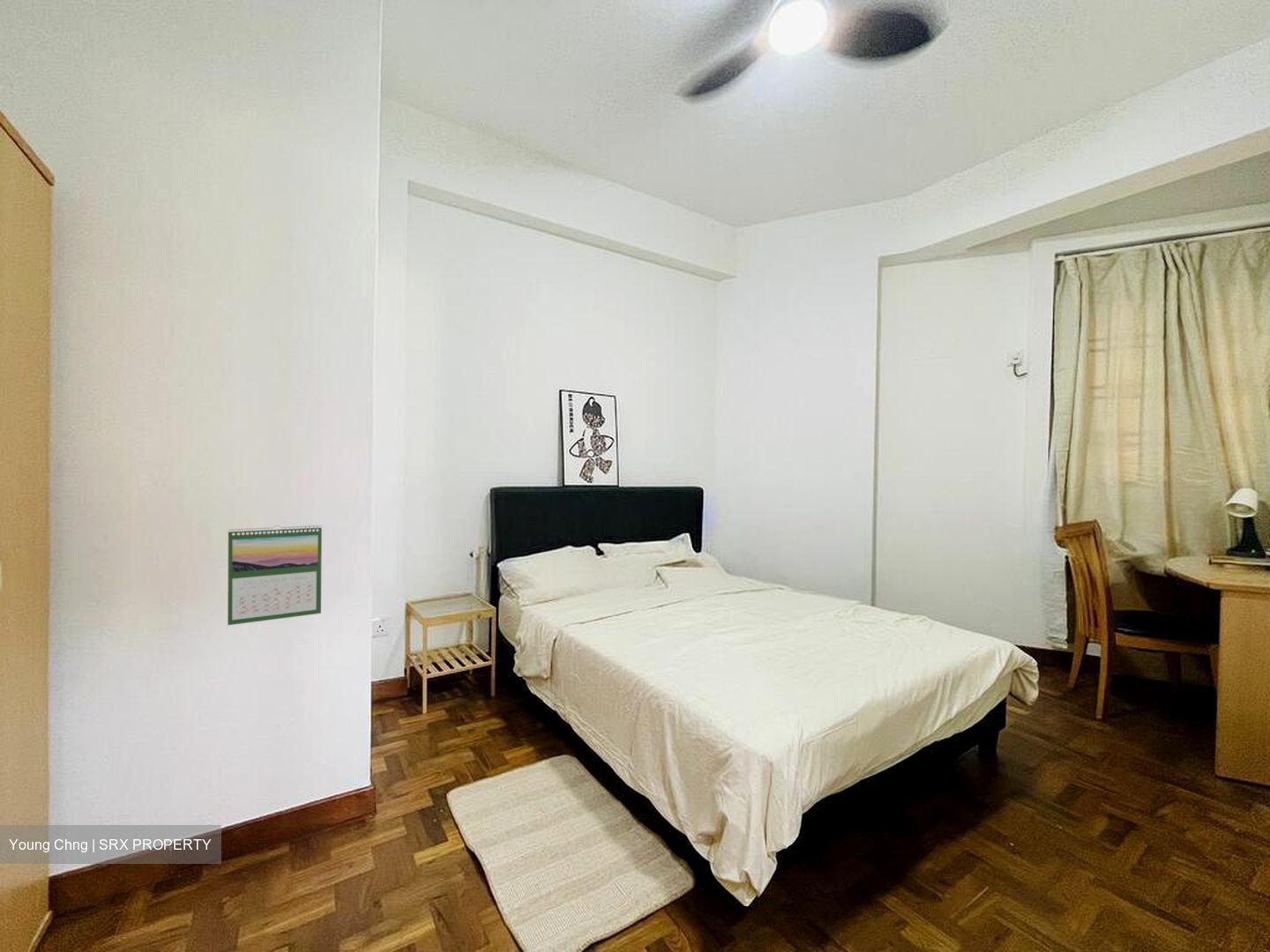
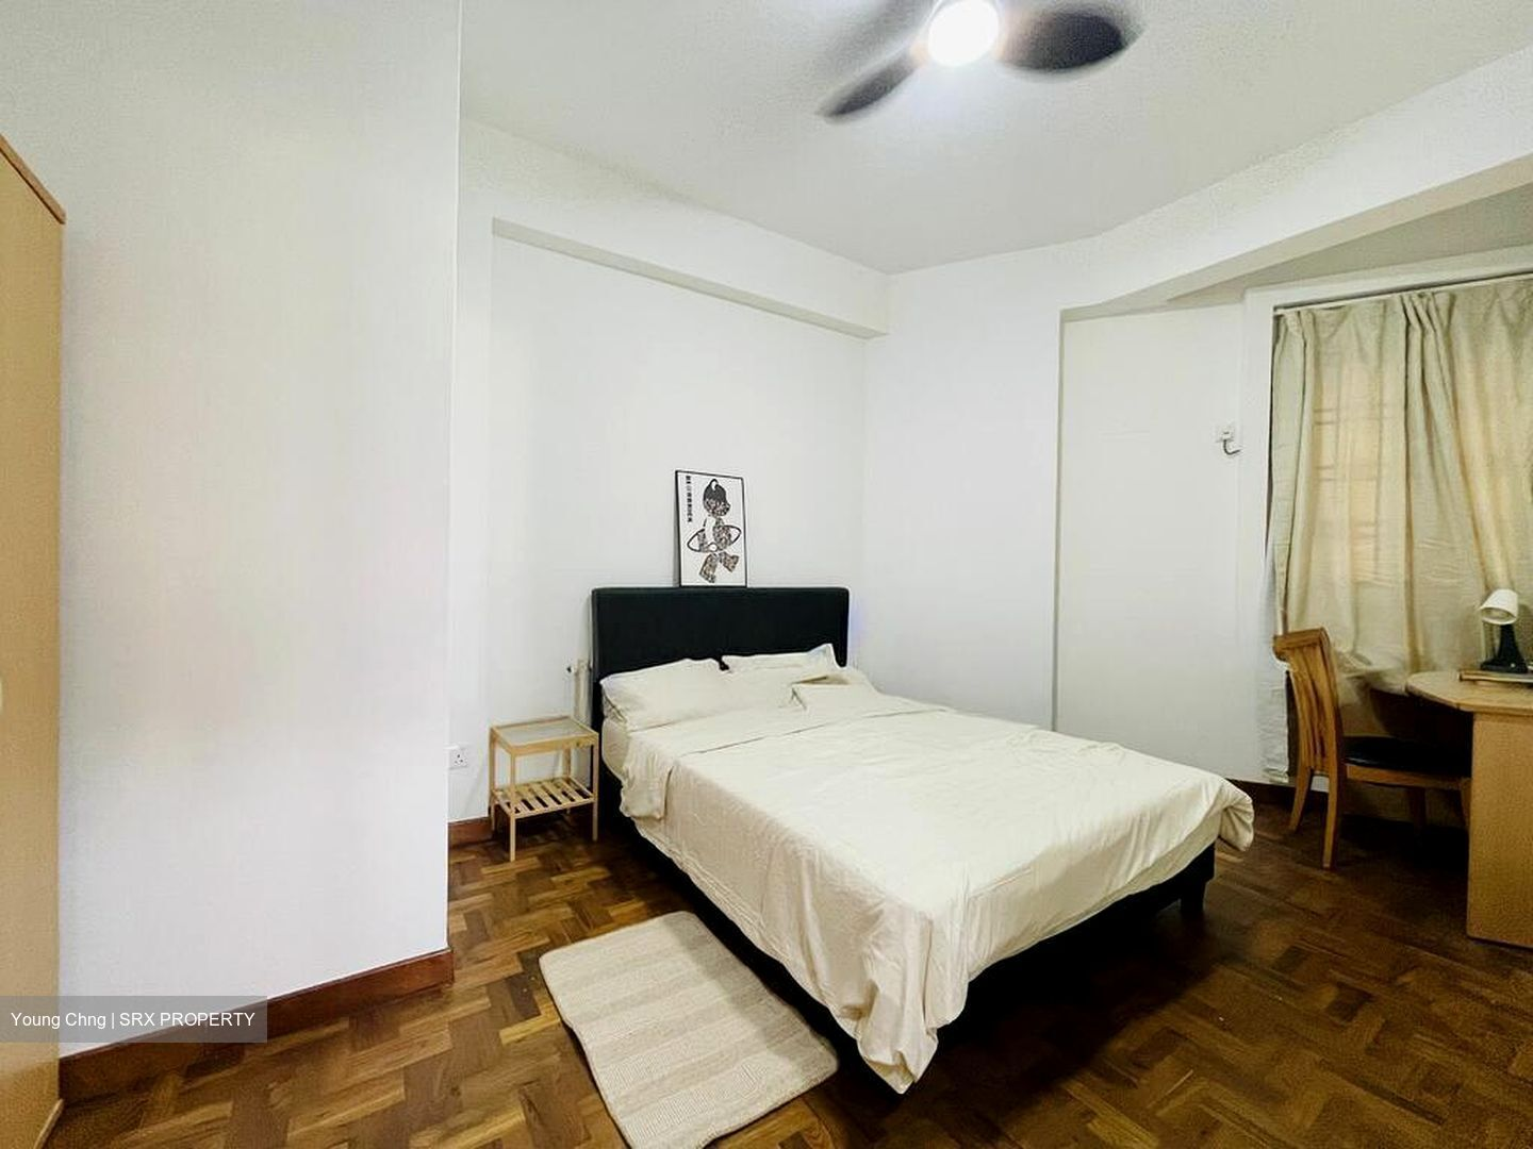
- calendar (276, 572)
